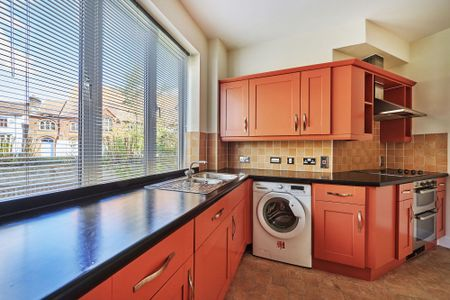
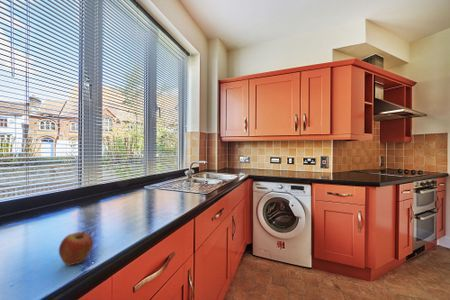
+ fruit (76, 246)
